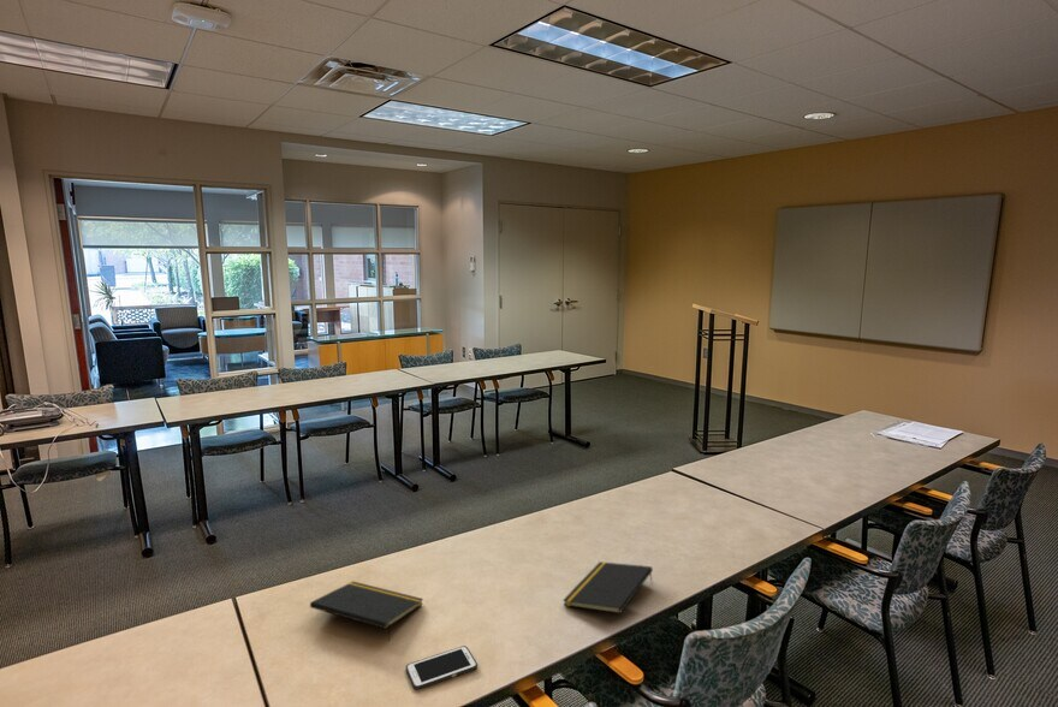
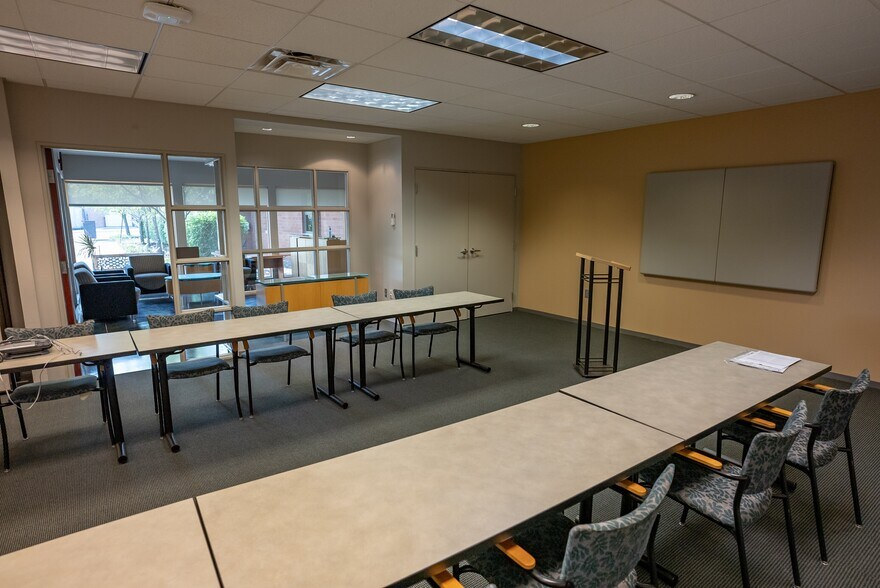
- cell phone (441, 666)
- notepad (368, 602)
- notepad (608, 584)
